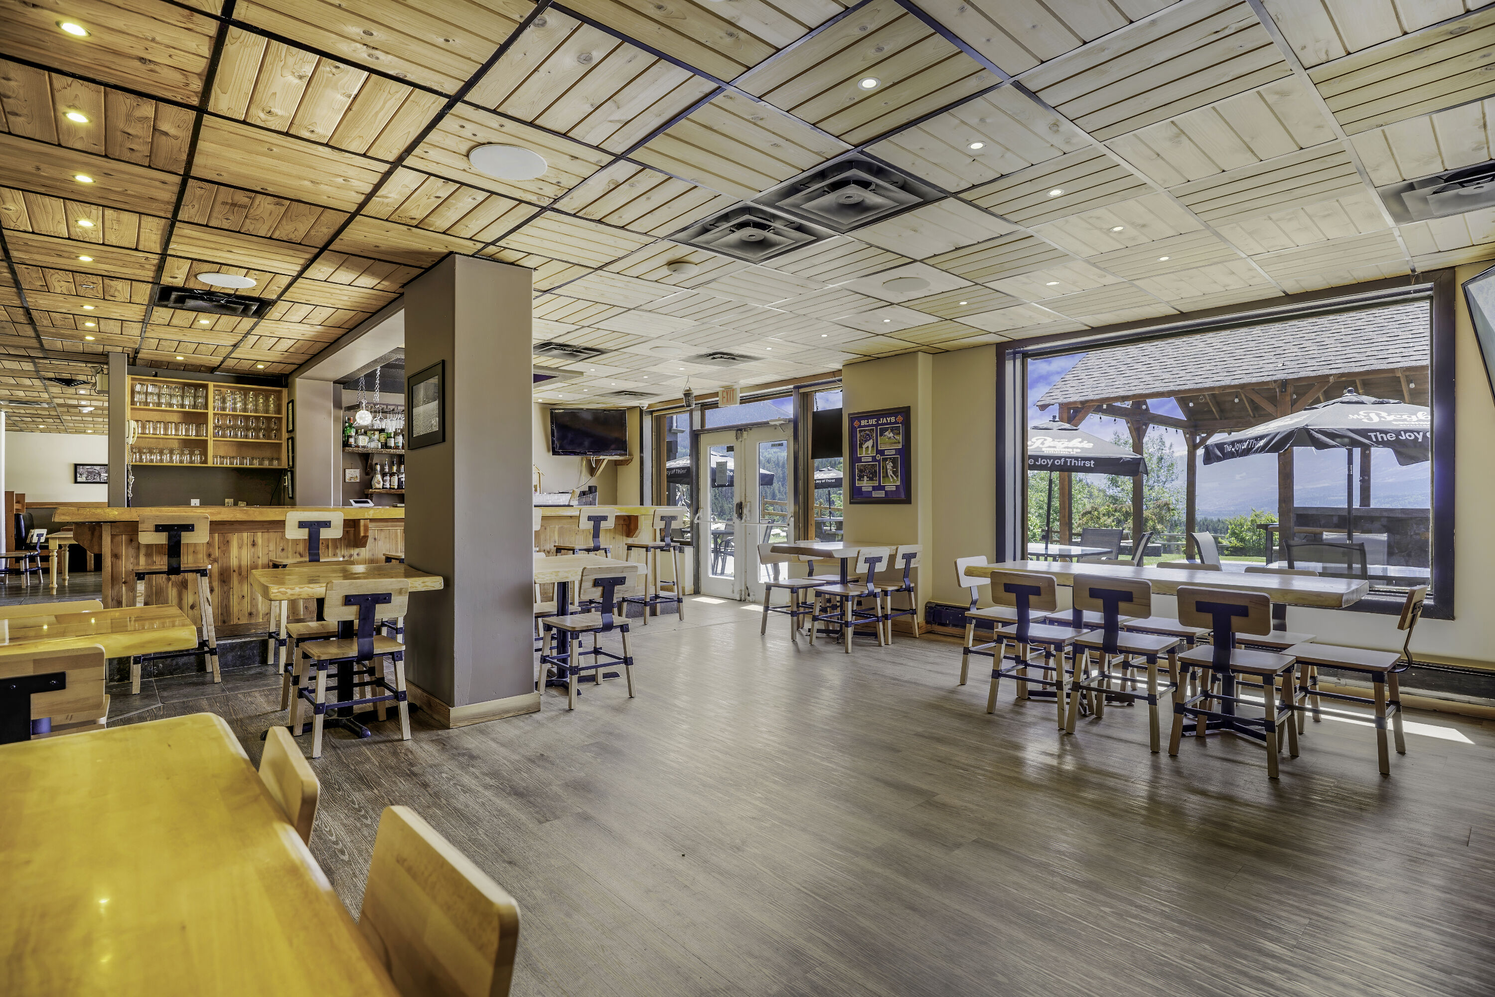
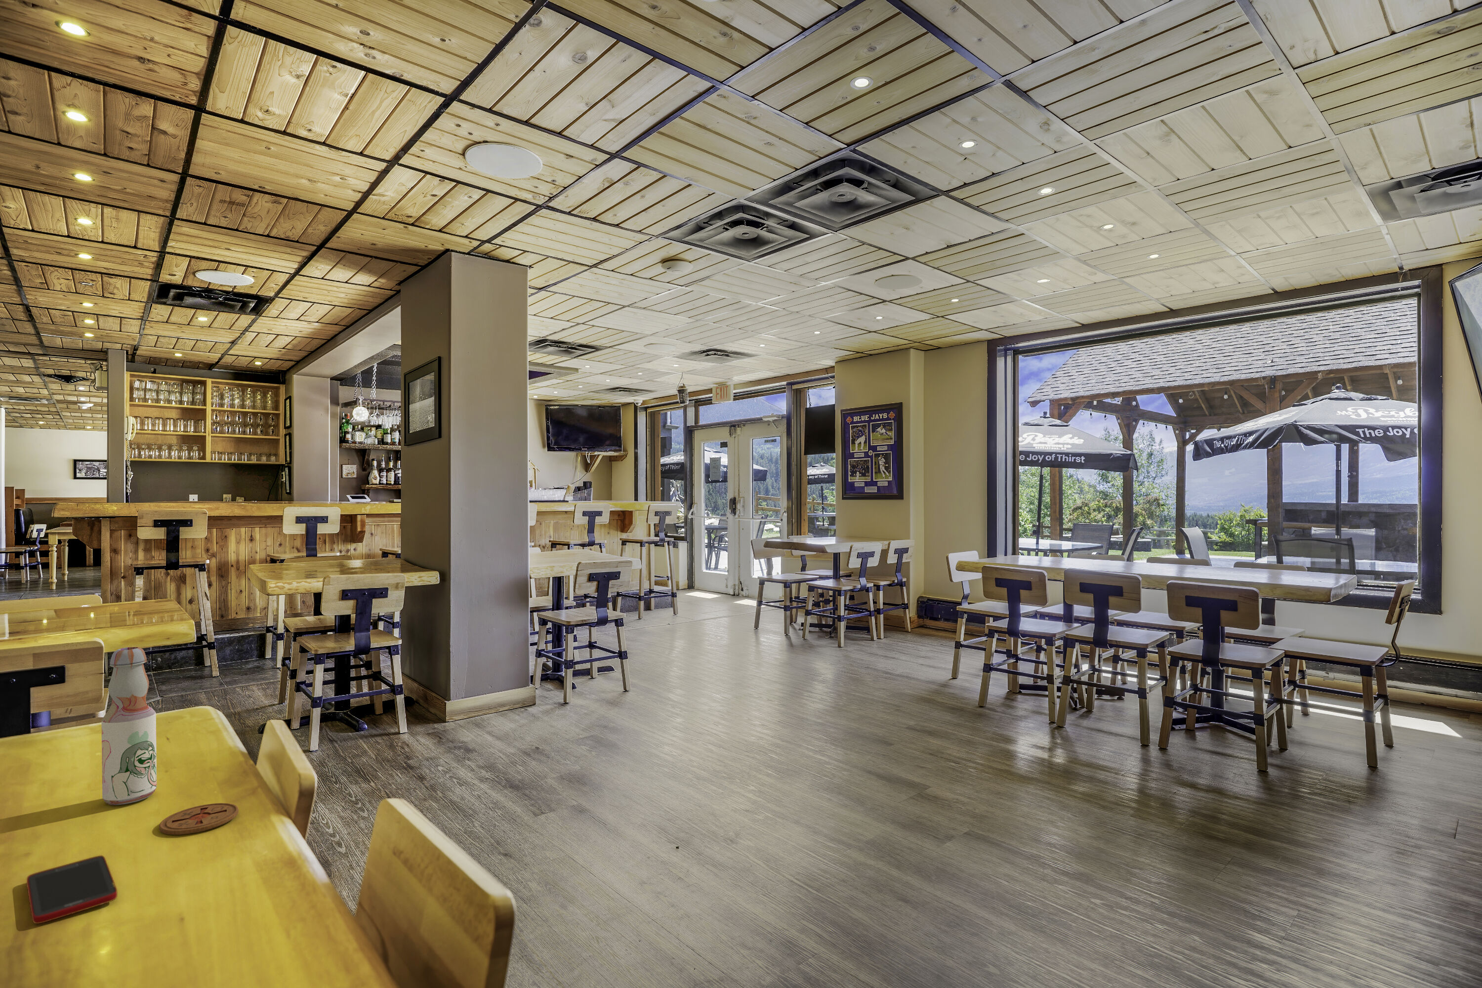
+ bottle (129, 723)
+ cell phone (72, 888)
+ coaster (200, 818)
